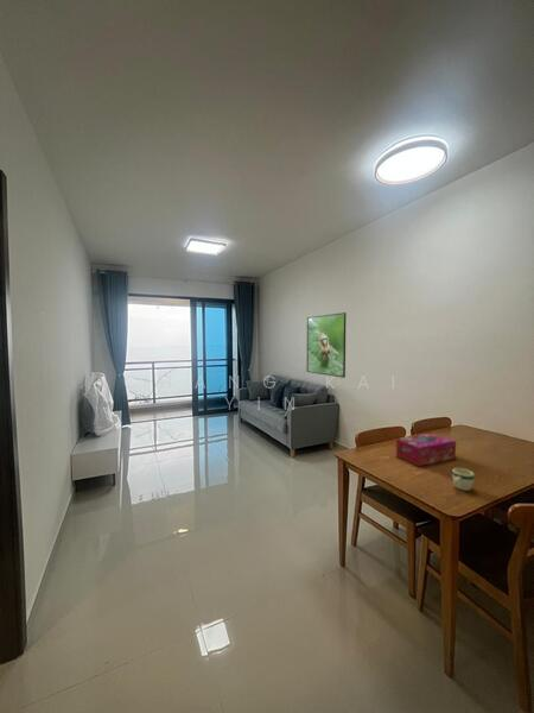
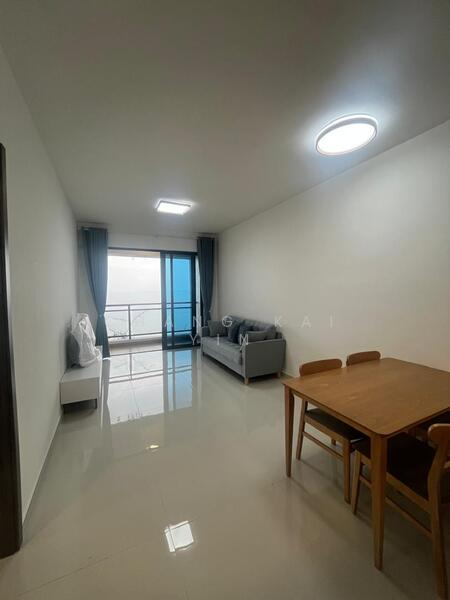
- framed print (324, 345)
- mug (460, 480)
- tissue box (425, 448)
